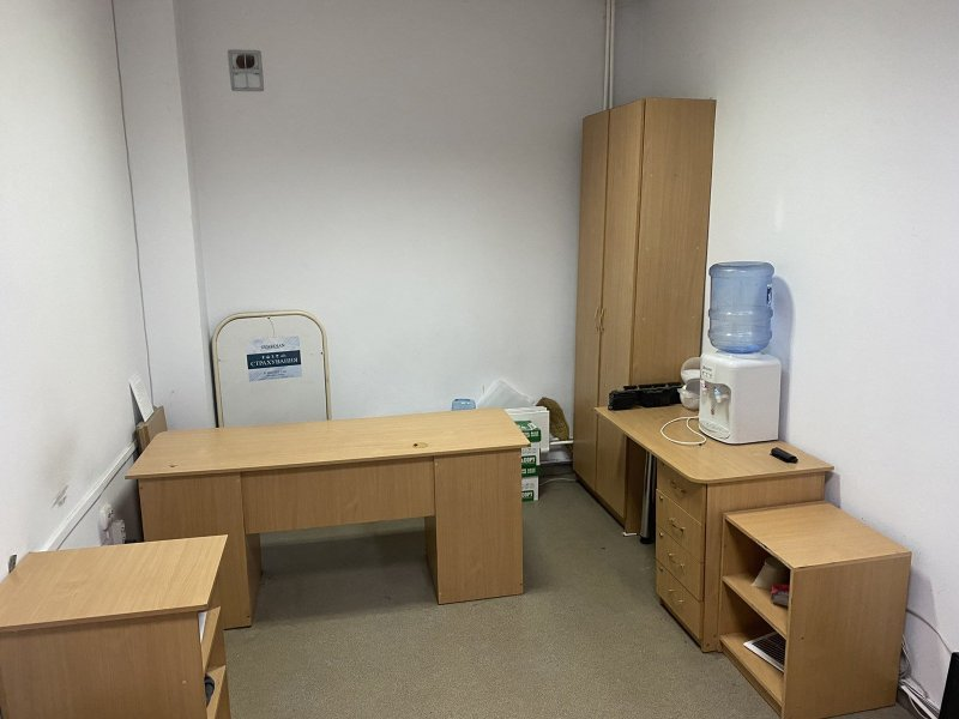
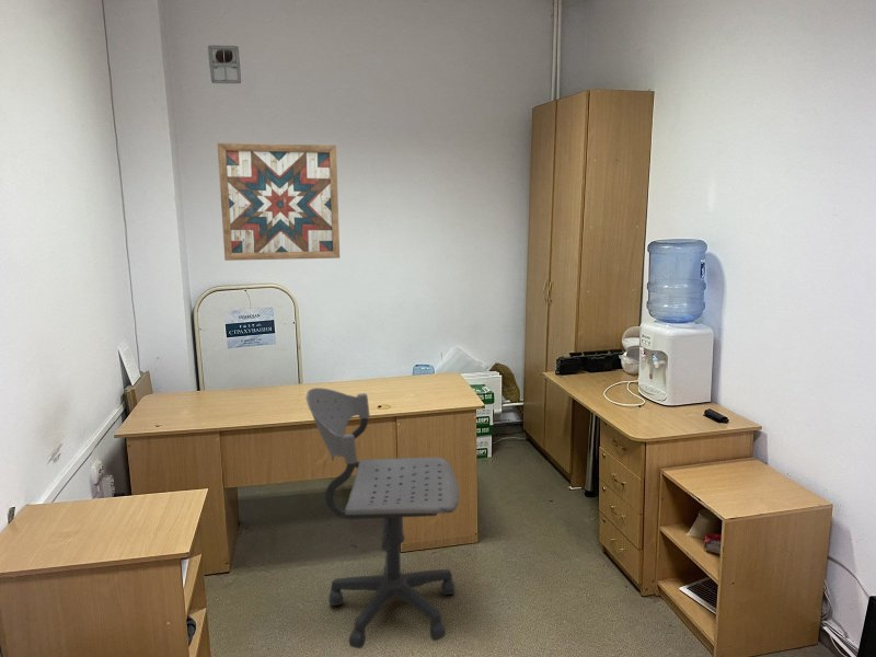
+ office chair (385, 502)
+ wall art (280, 203)
